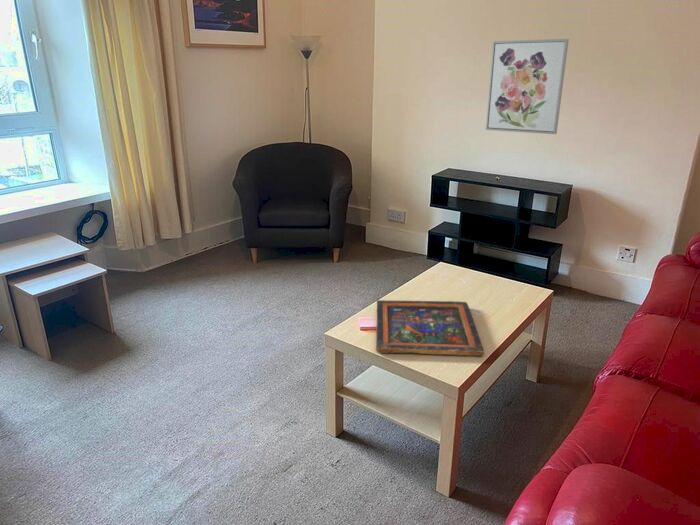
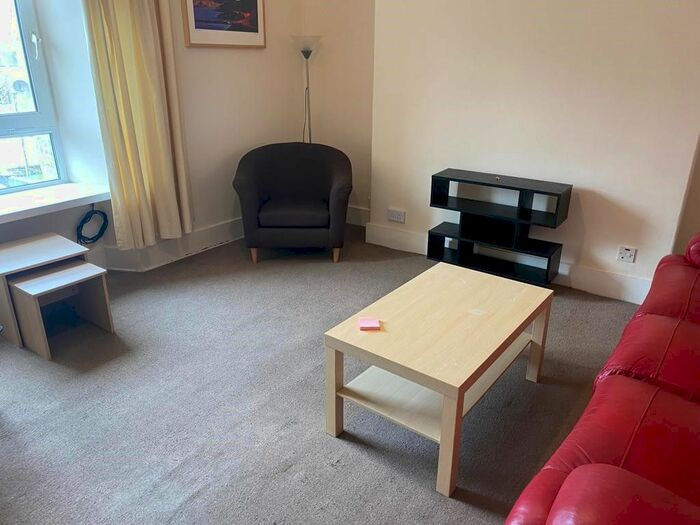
- wall art (524, 87)
- painted panel (425, 325)
